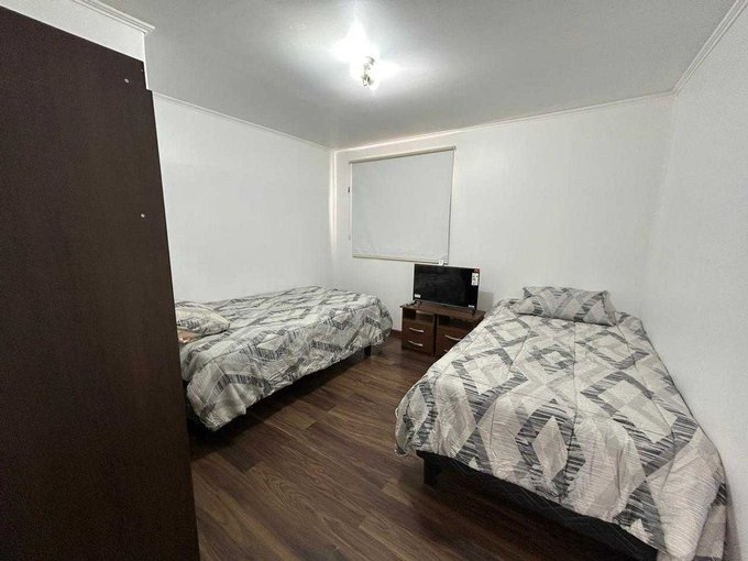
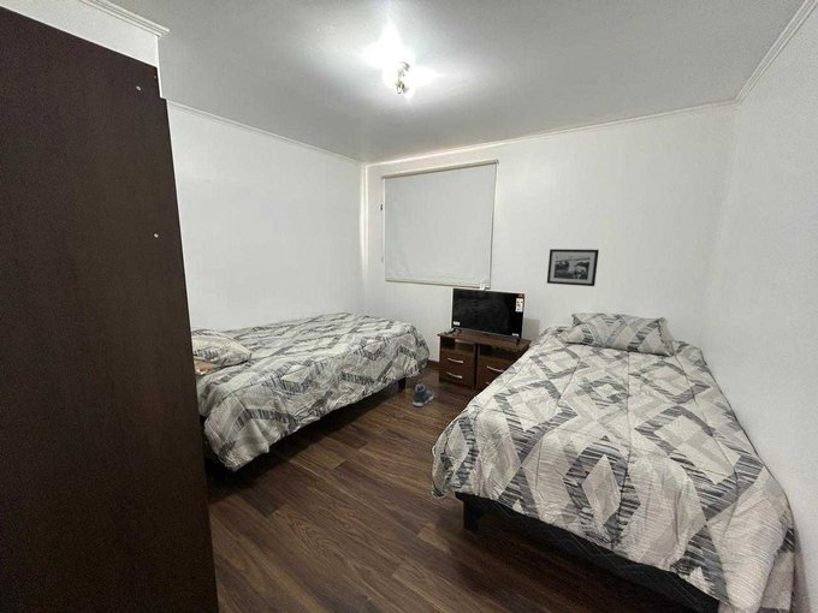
+ sneaker (423, 392)
+ picture frame (571, 267)
